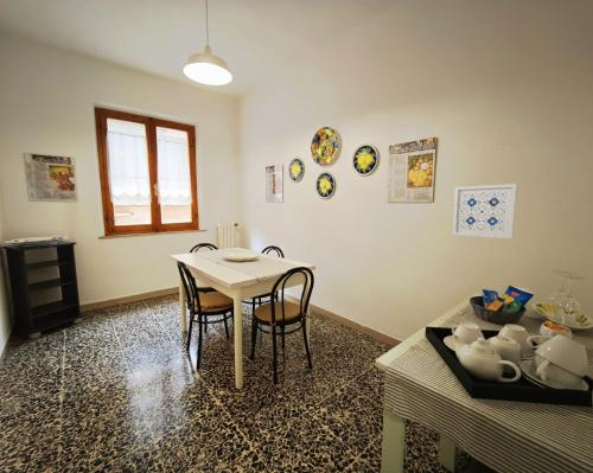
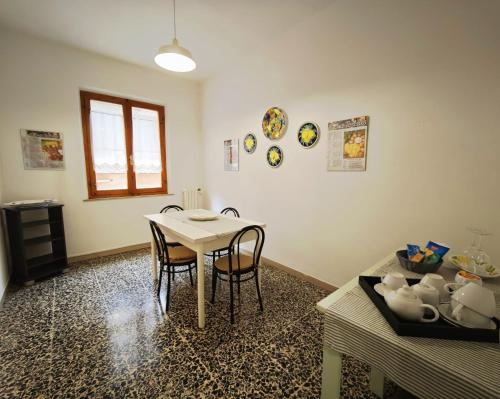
- wall art (482, 211)
